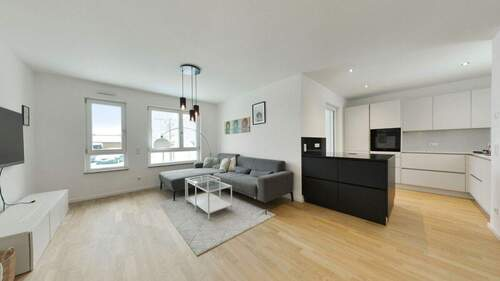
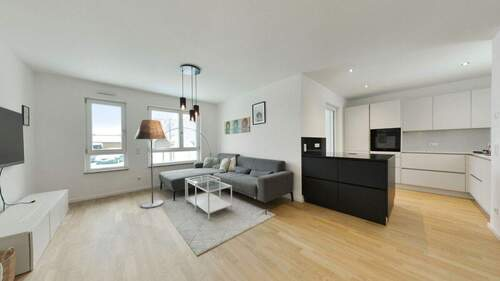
+ floor lamp (151, 162)
